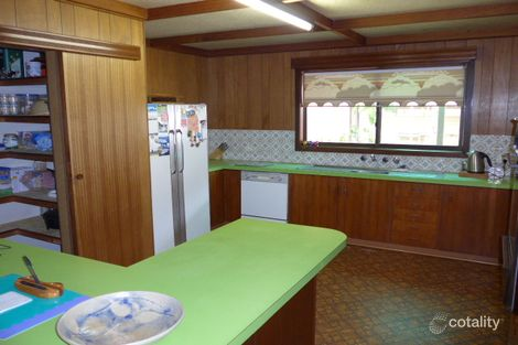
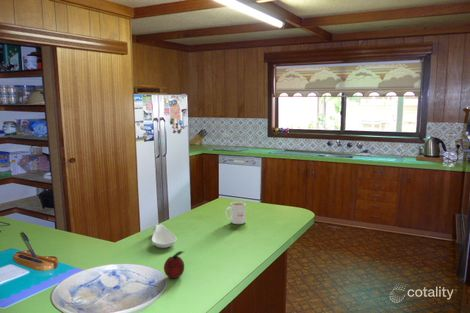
+ fruit (175, 264)
+ spoon rest (161, 235)
+ mug (235, 213)
